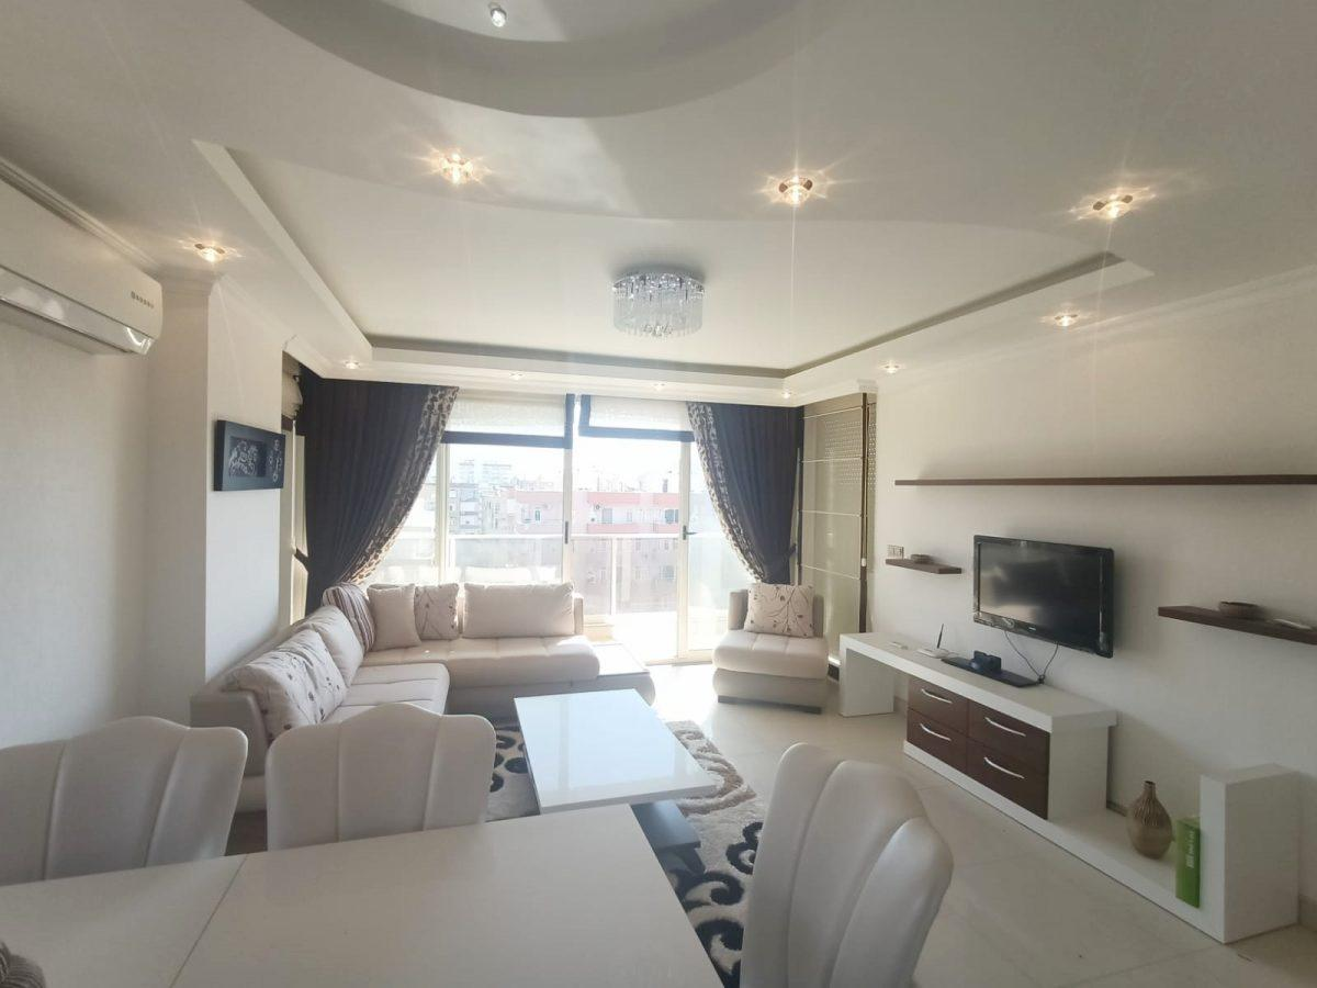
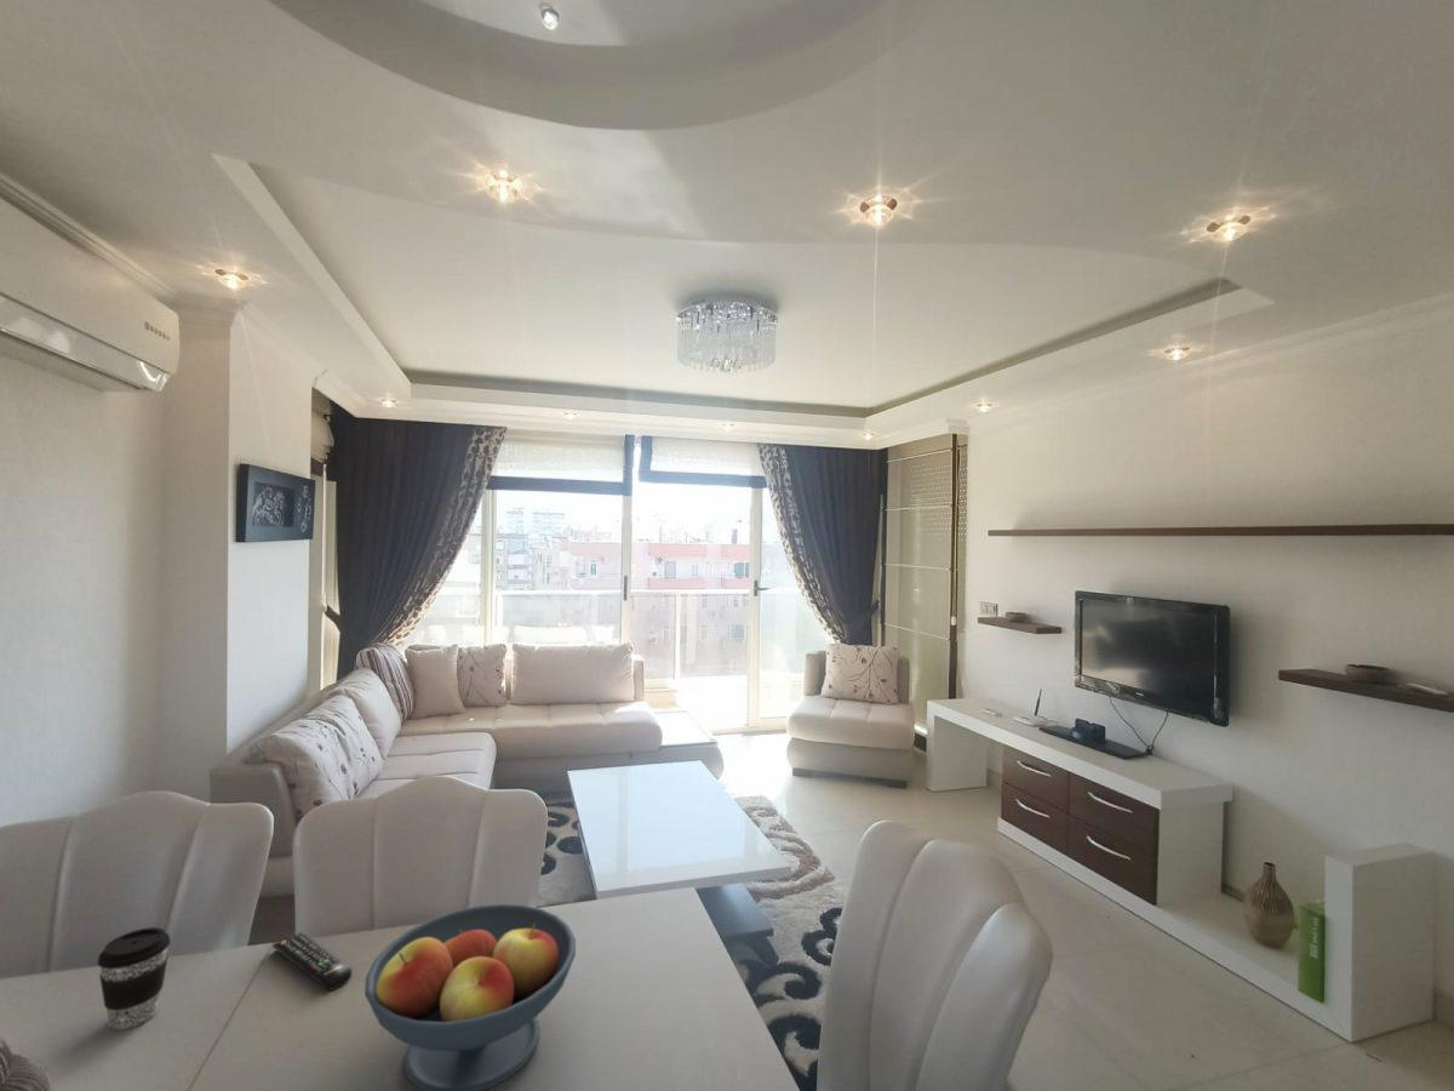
+ coffee cup (134, 978)
+ remote control (310, 959)
+ fruit bowl (475, 984)
